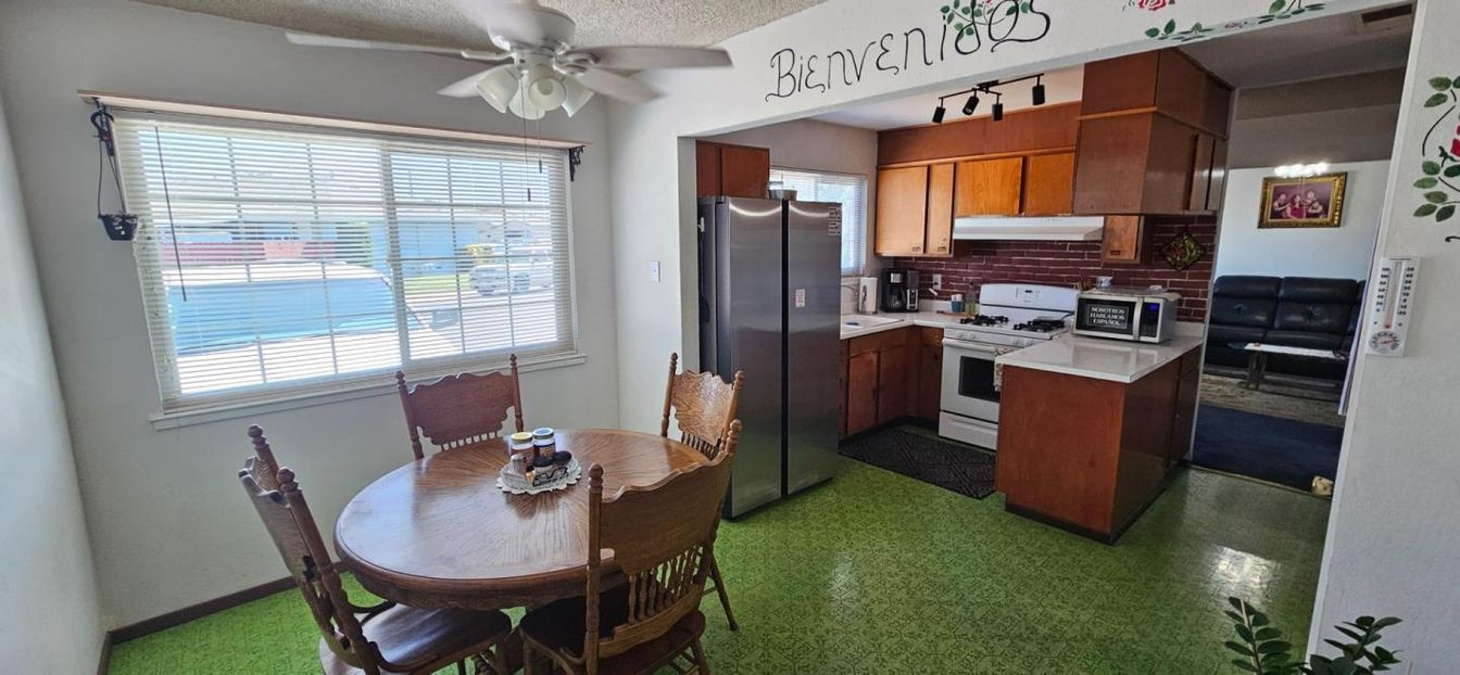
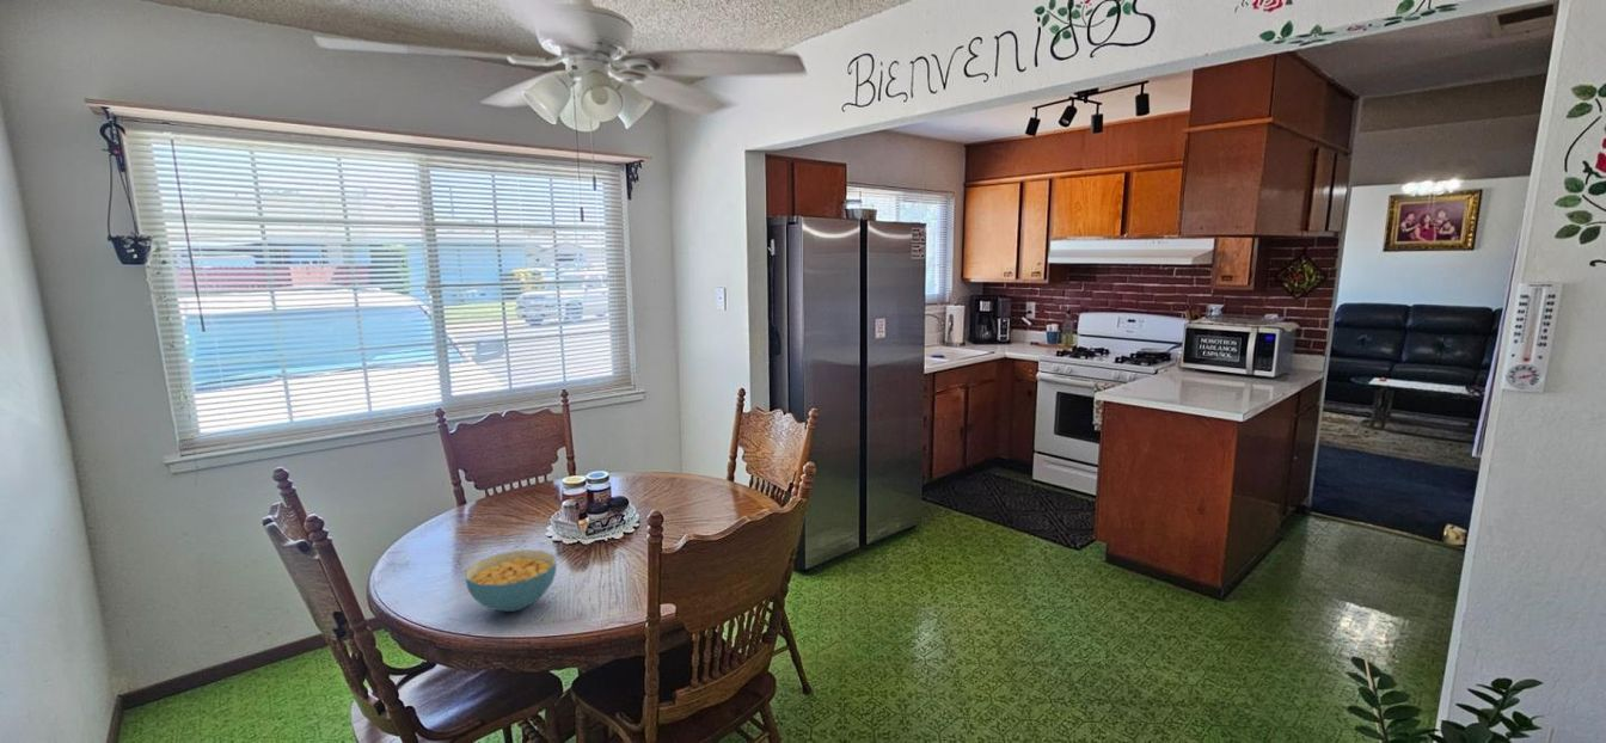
+ cereal bowl (513, 585)
